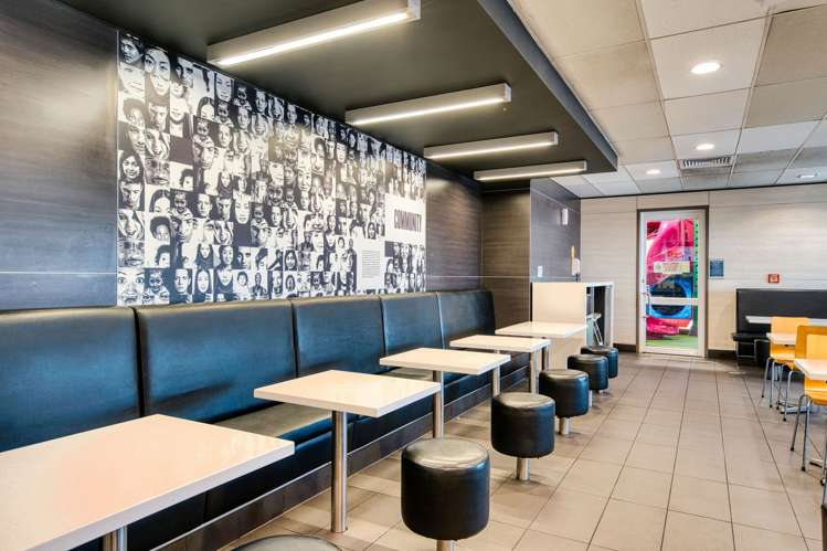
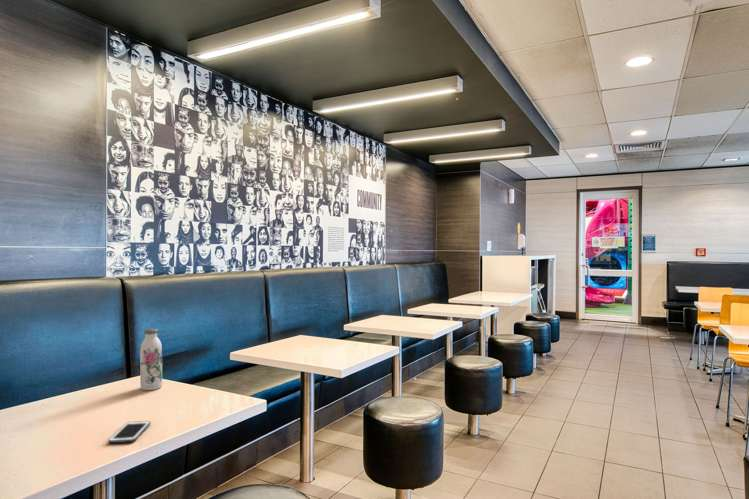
+ water bottle (151, 358)
+ cell phone (130, 431)
